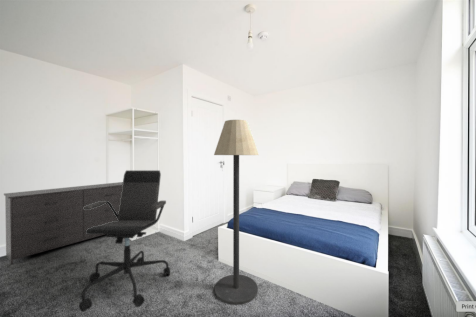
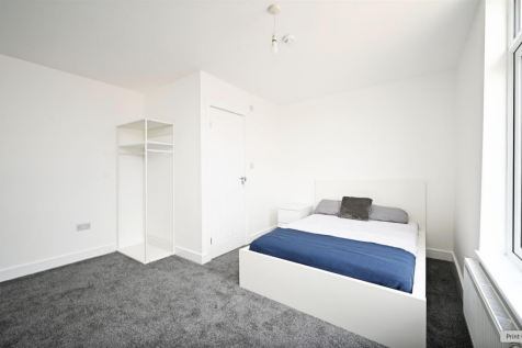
- office chair (127, 228)
- dresser (78, 214)
- floor lamp (236, 205)
